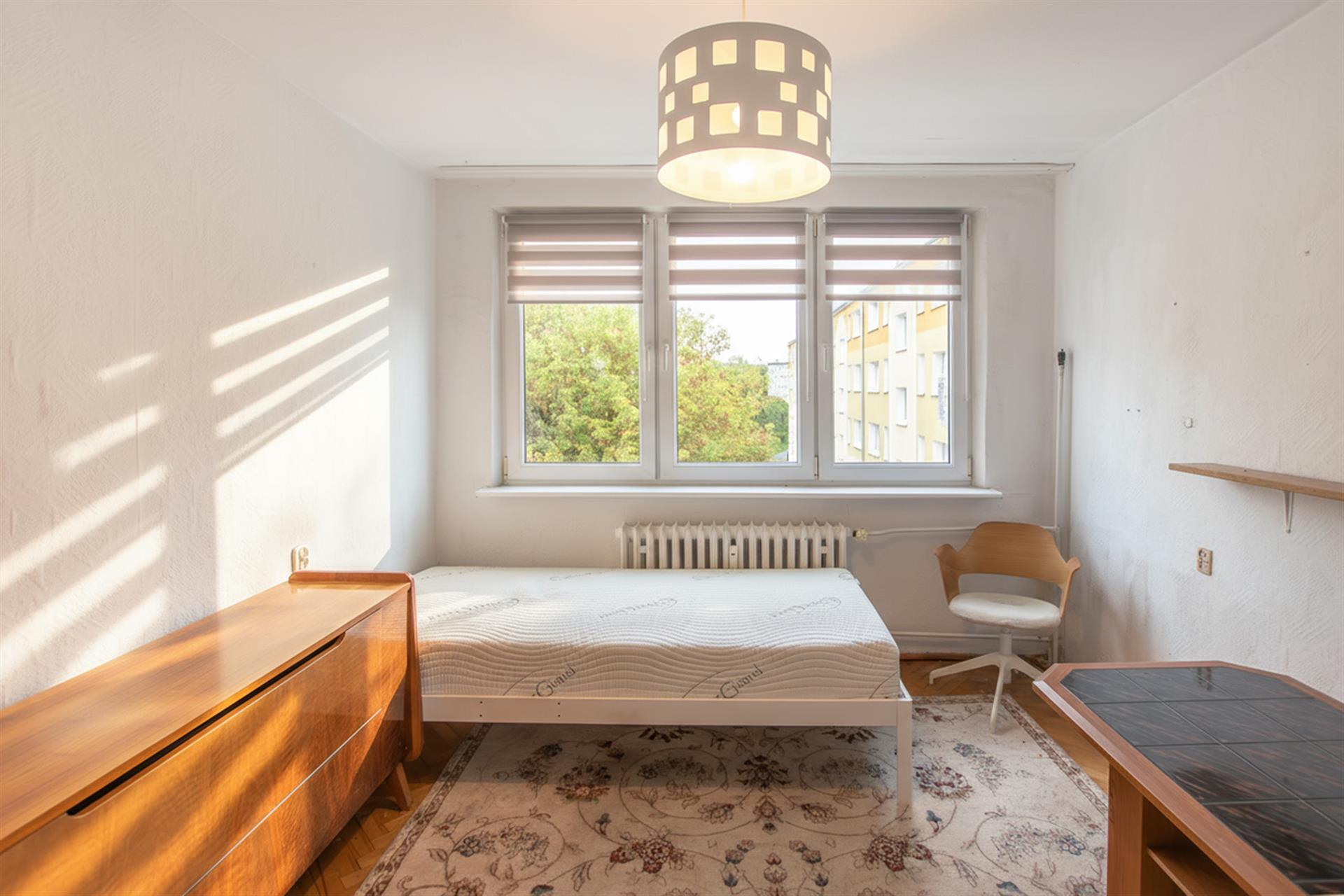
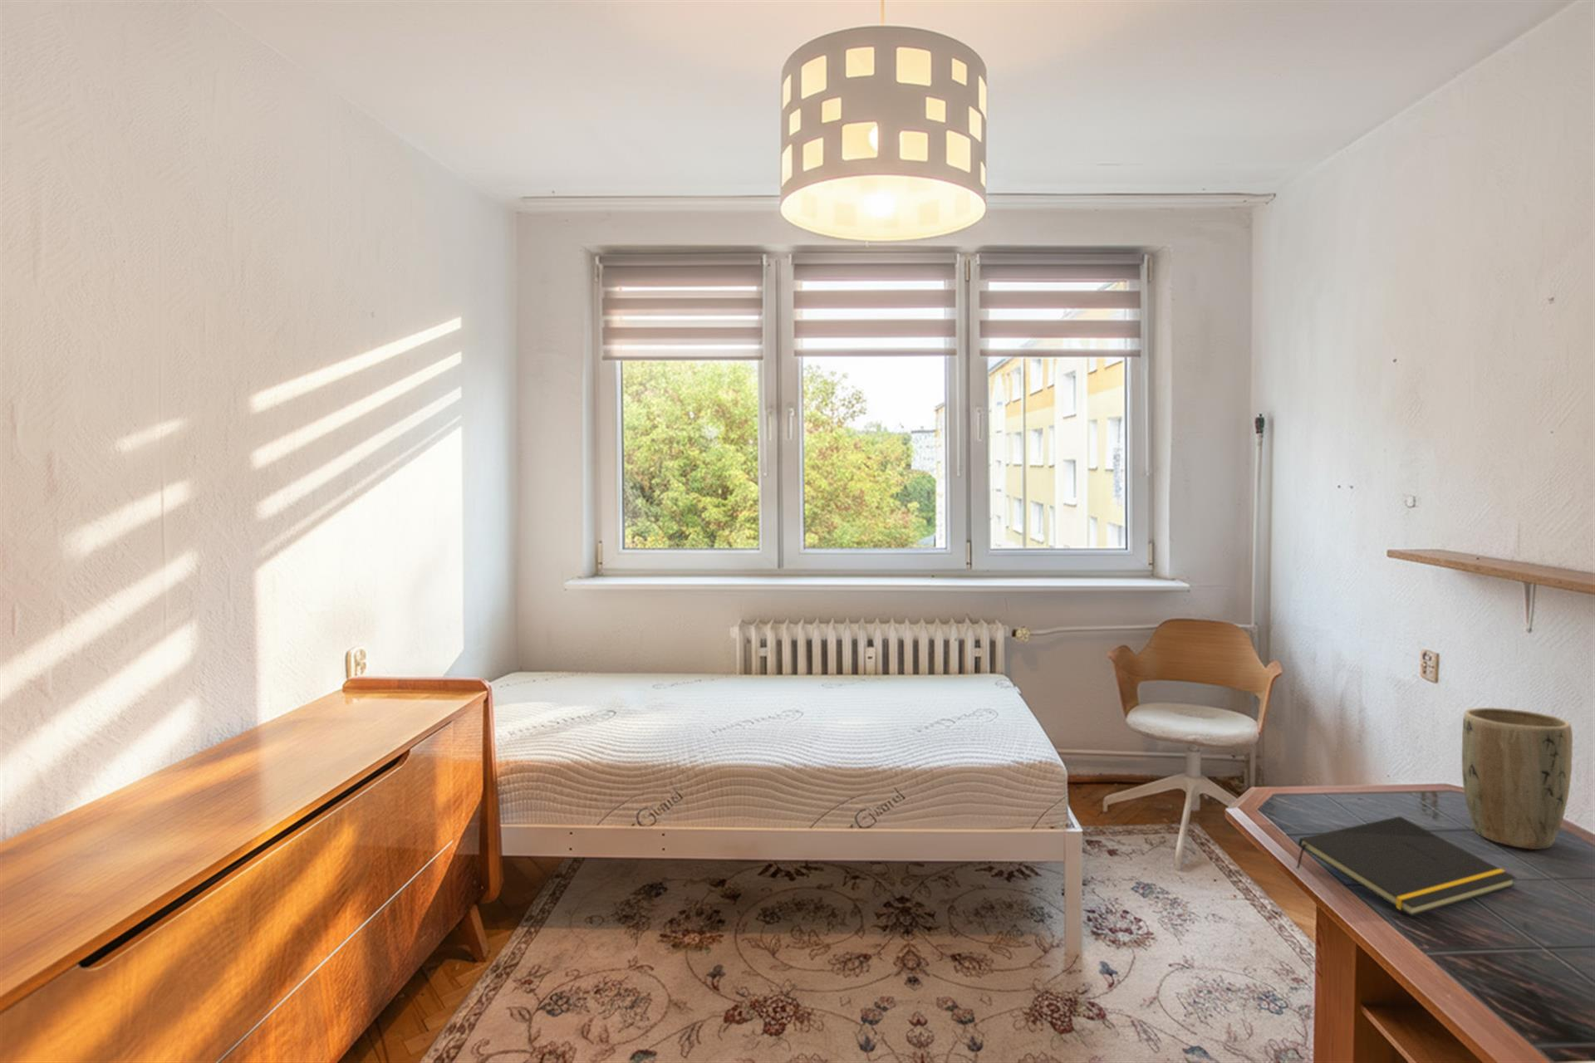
+ plant pot (1514, 777)
+ notepad (1404, 861)
